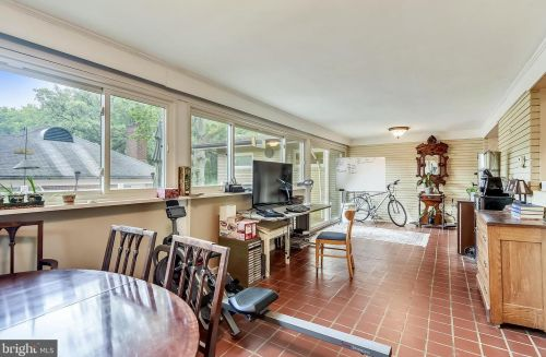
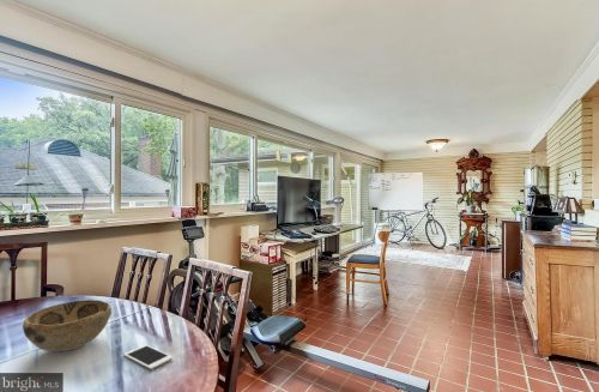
+ cell phone (147, 356)
+ decorative bowl (69, 327)
